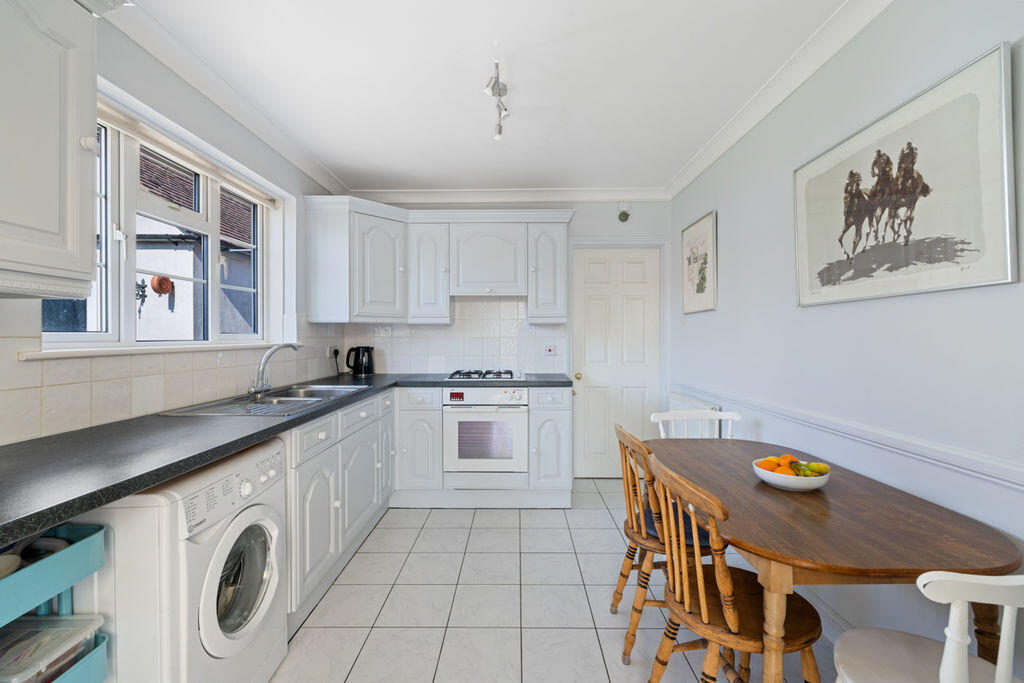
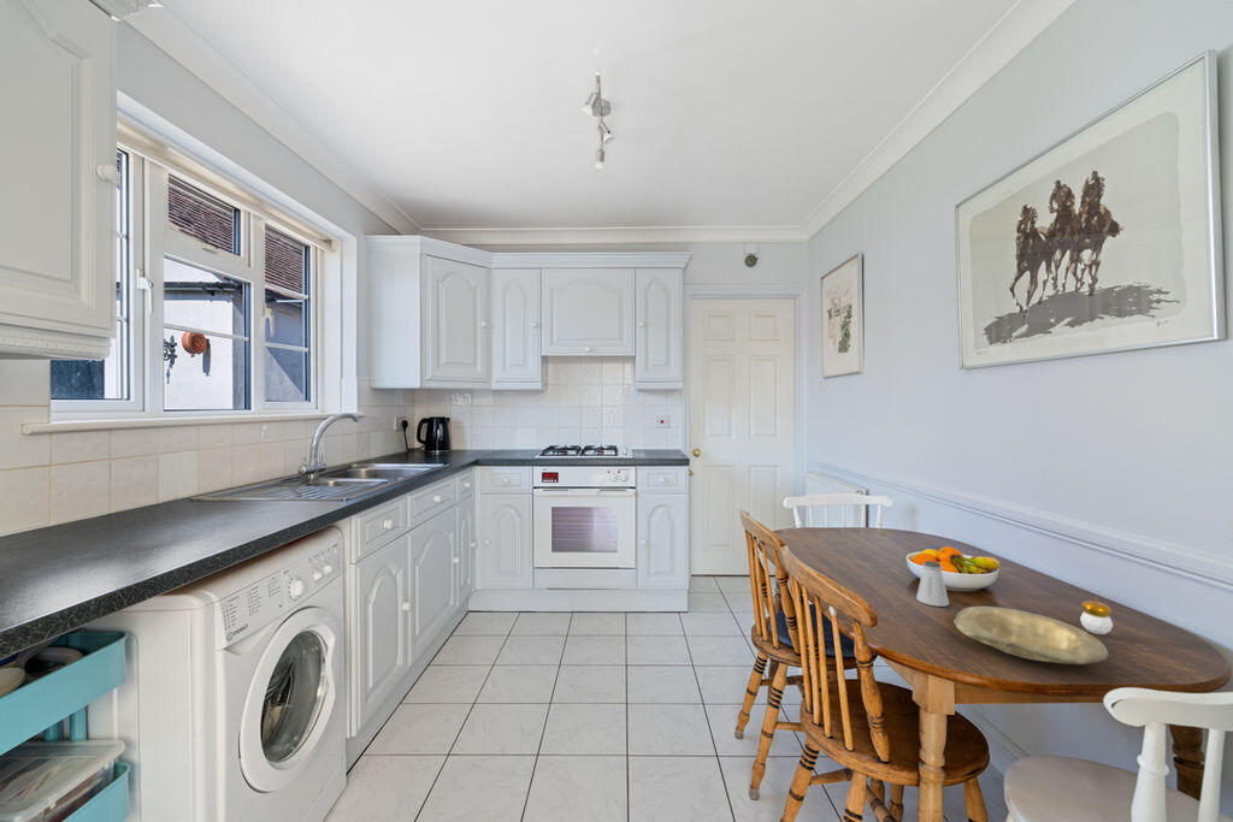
+ plate (1026, 638)
+ saltshaker (932, 581)
+ candle (1096, 615)
